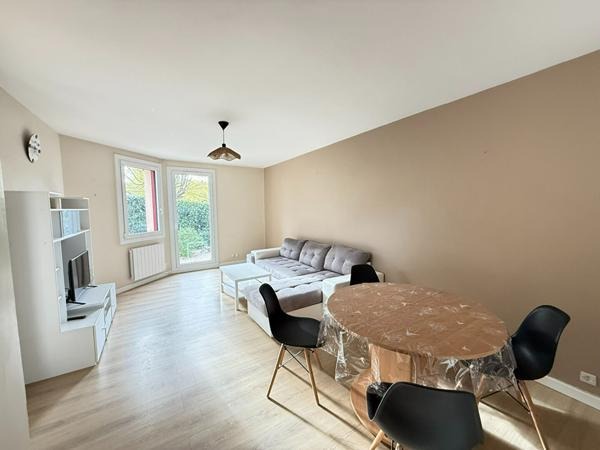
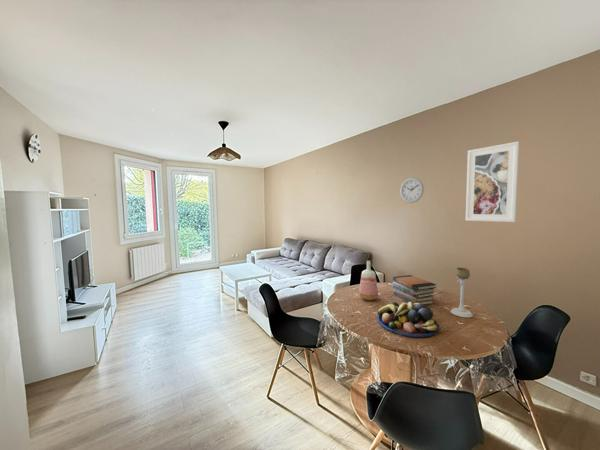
+ wall clock (411, 190)
+ vase (368, 279)
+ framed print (490, 184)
+ book stack (412, 289)
+ candle holder (462, 291)
+ fruit bowl (406, 312)
